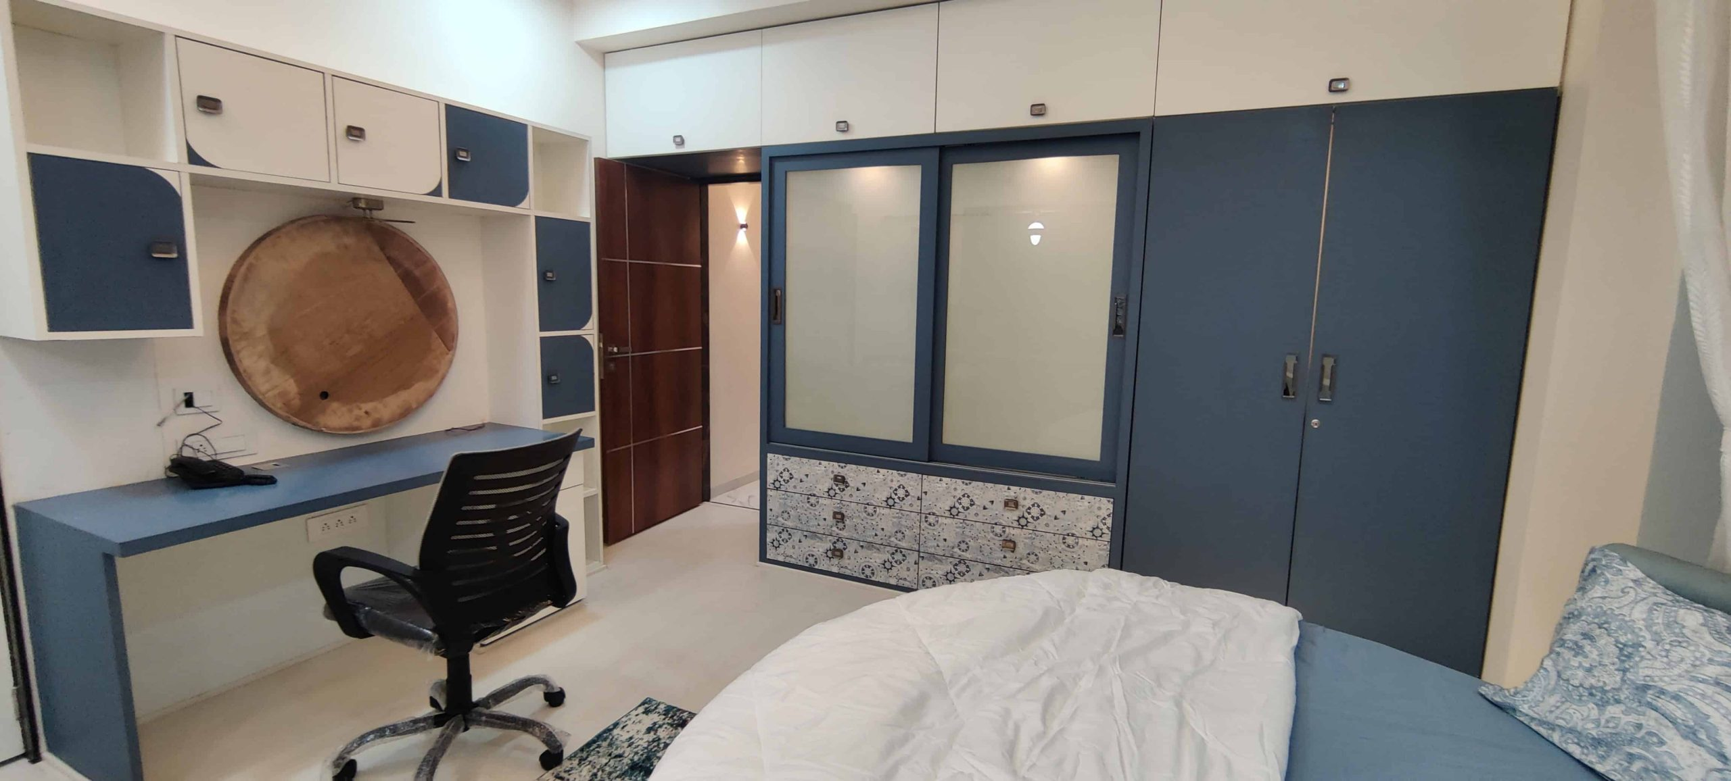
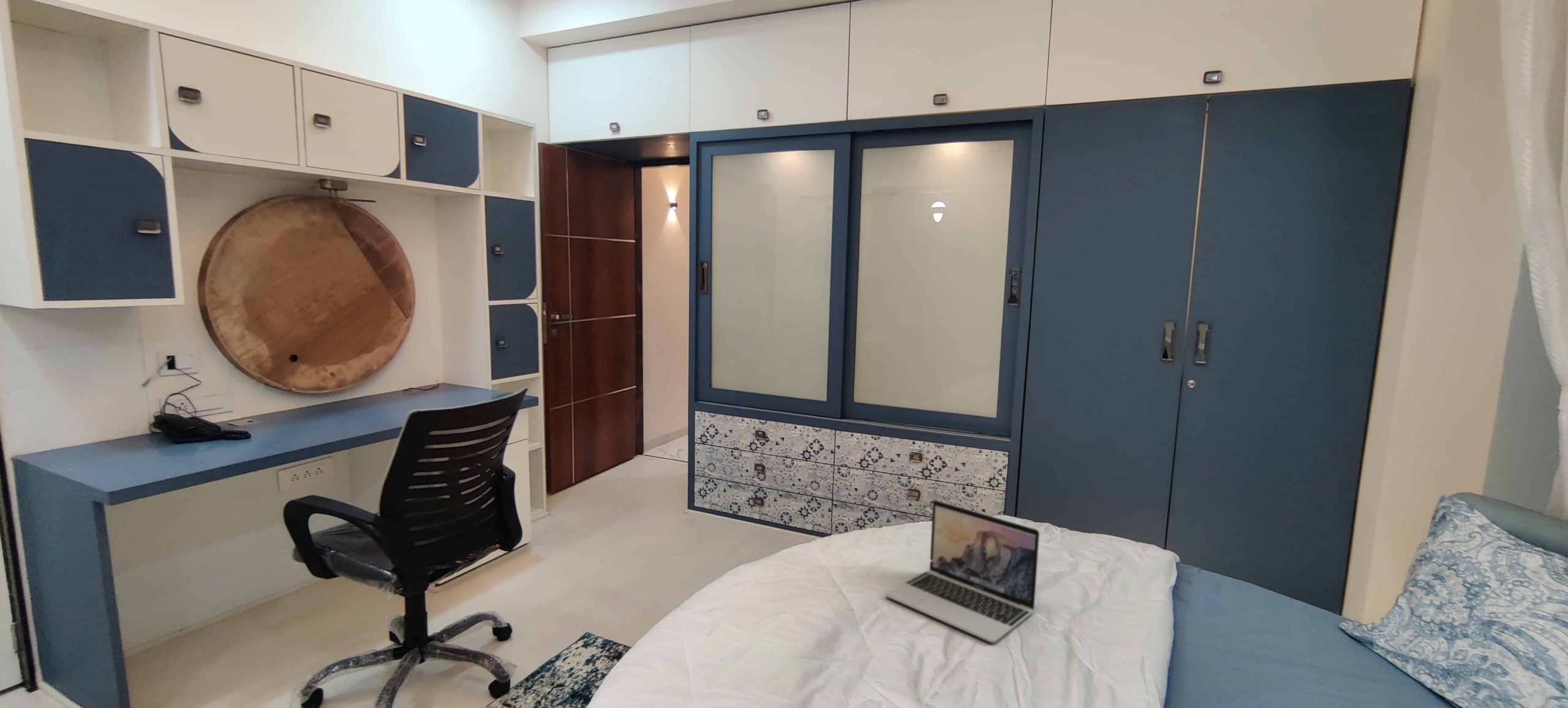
+ laptop (960, 564)
